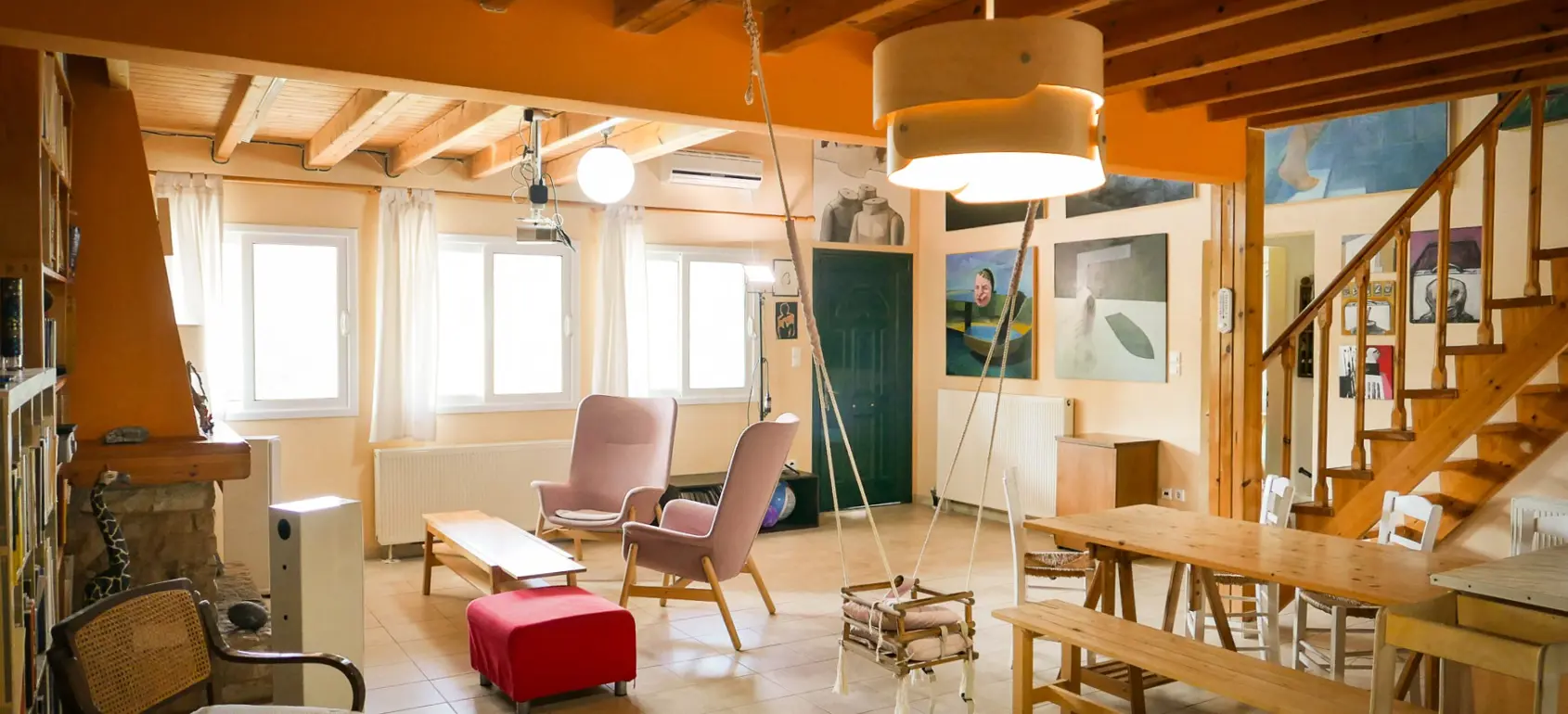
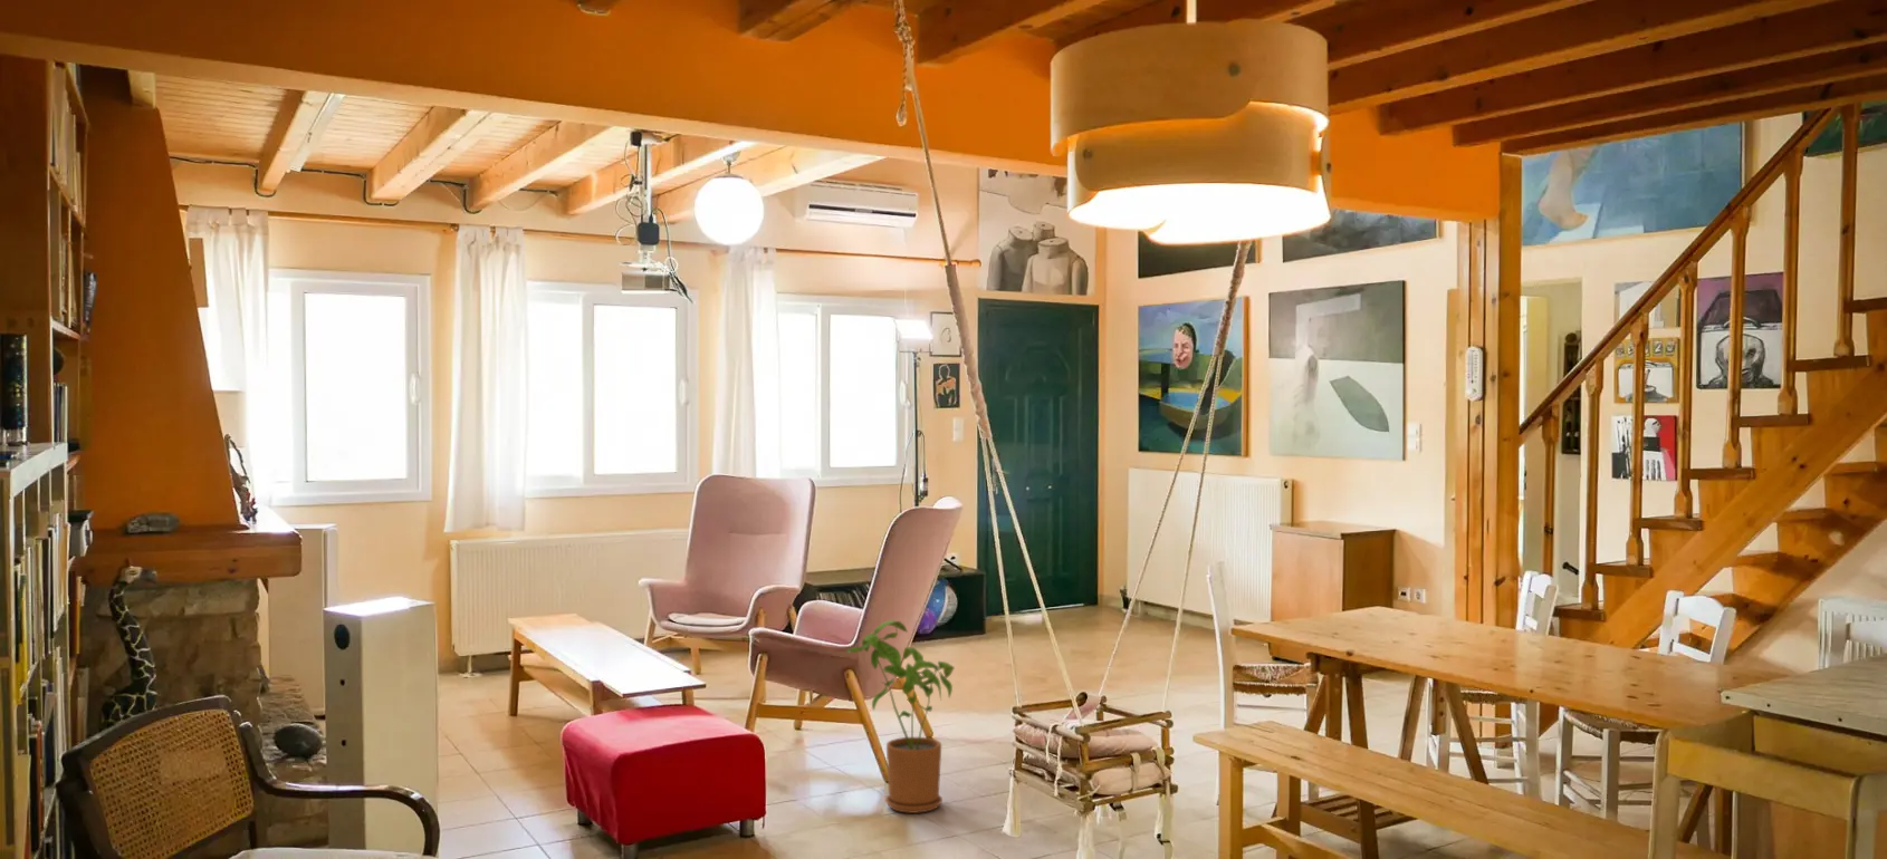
+ house plant (909, 713)
